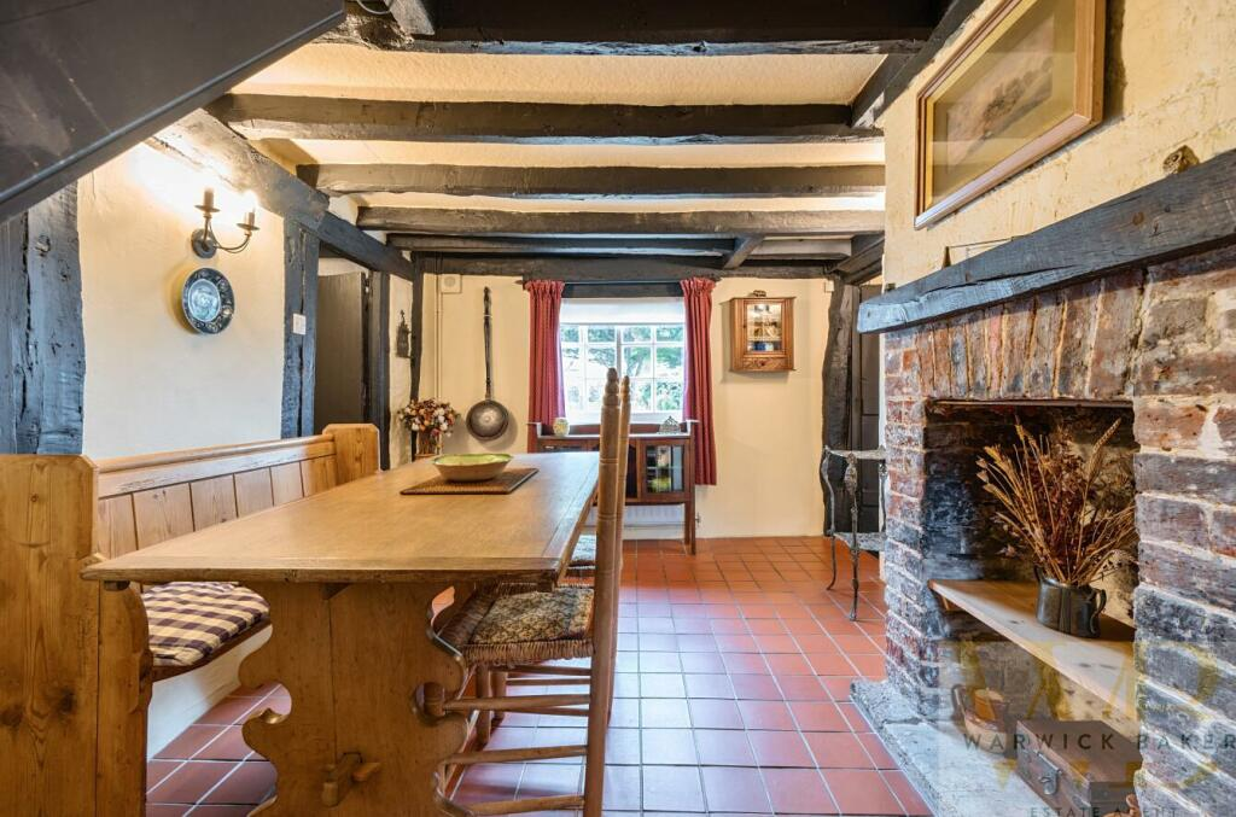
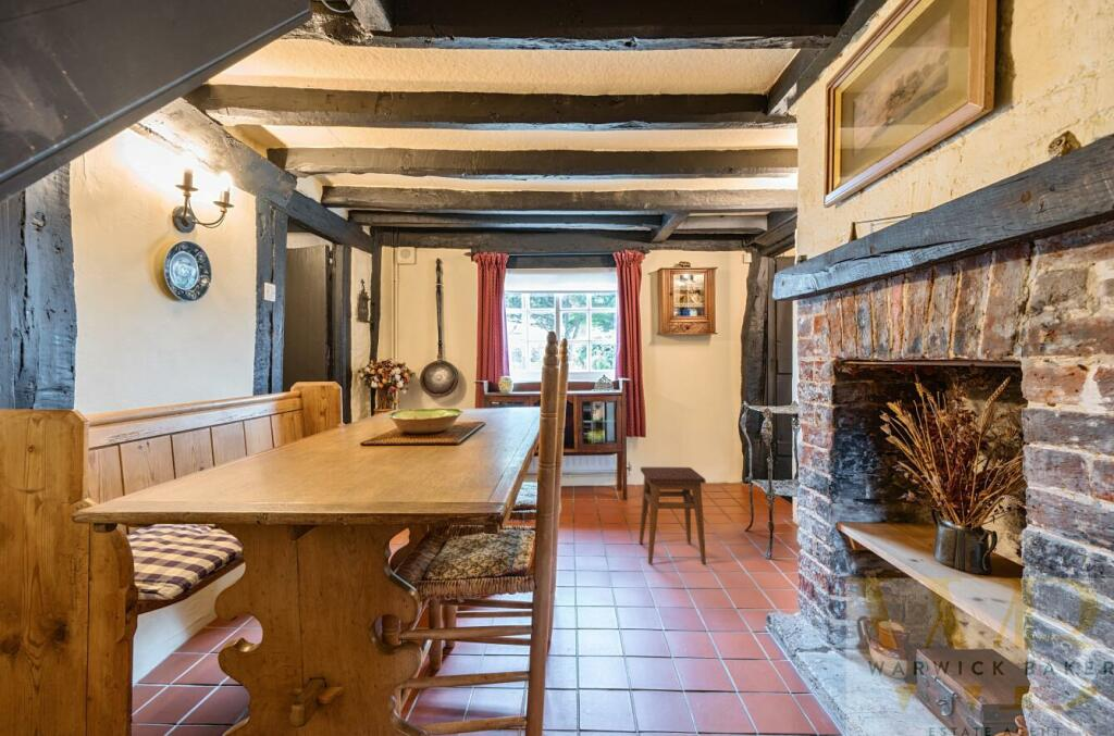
+ stool (670, 508)
